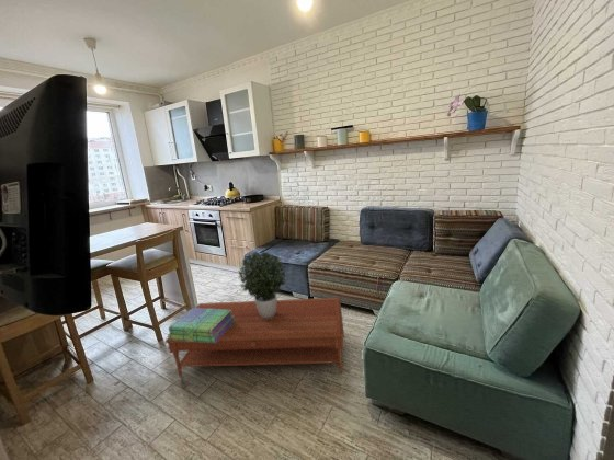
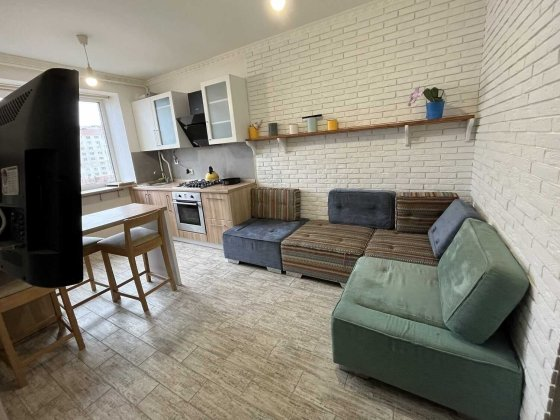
- stack of books (202, 323)
- potted plant (263, 284)
- coffee table (263, 335)
